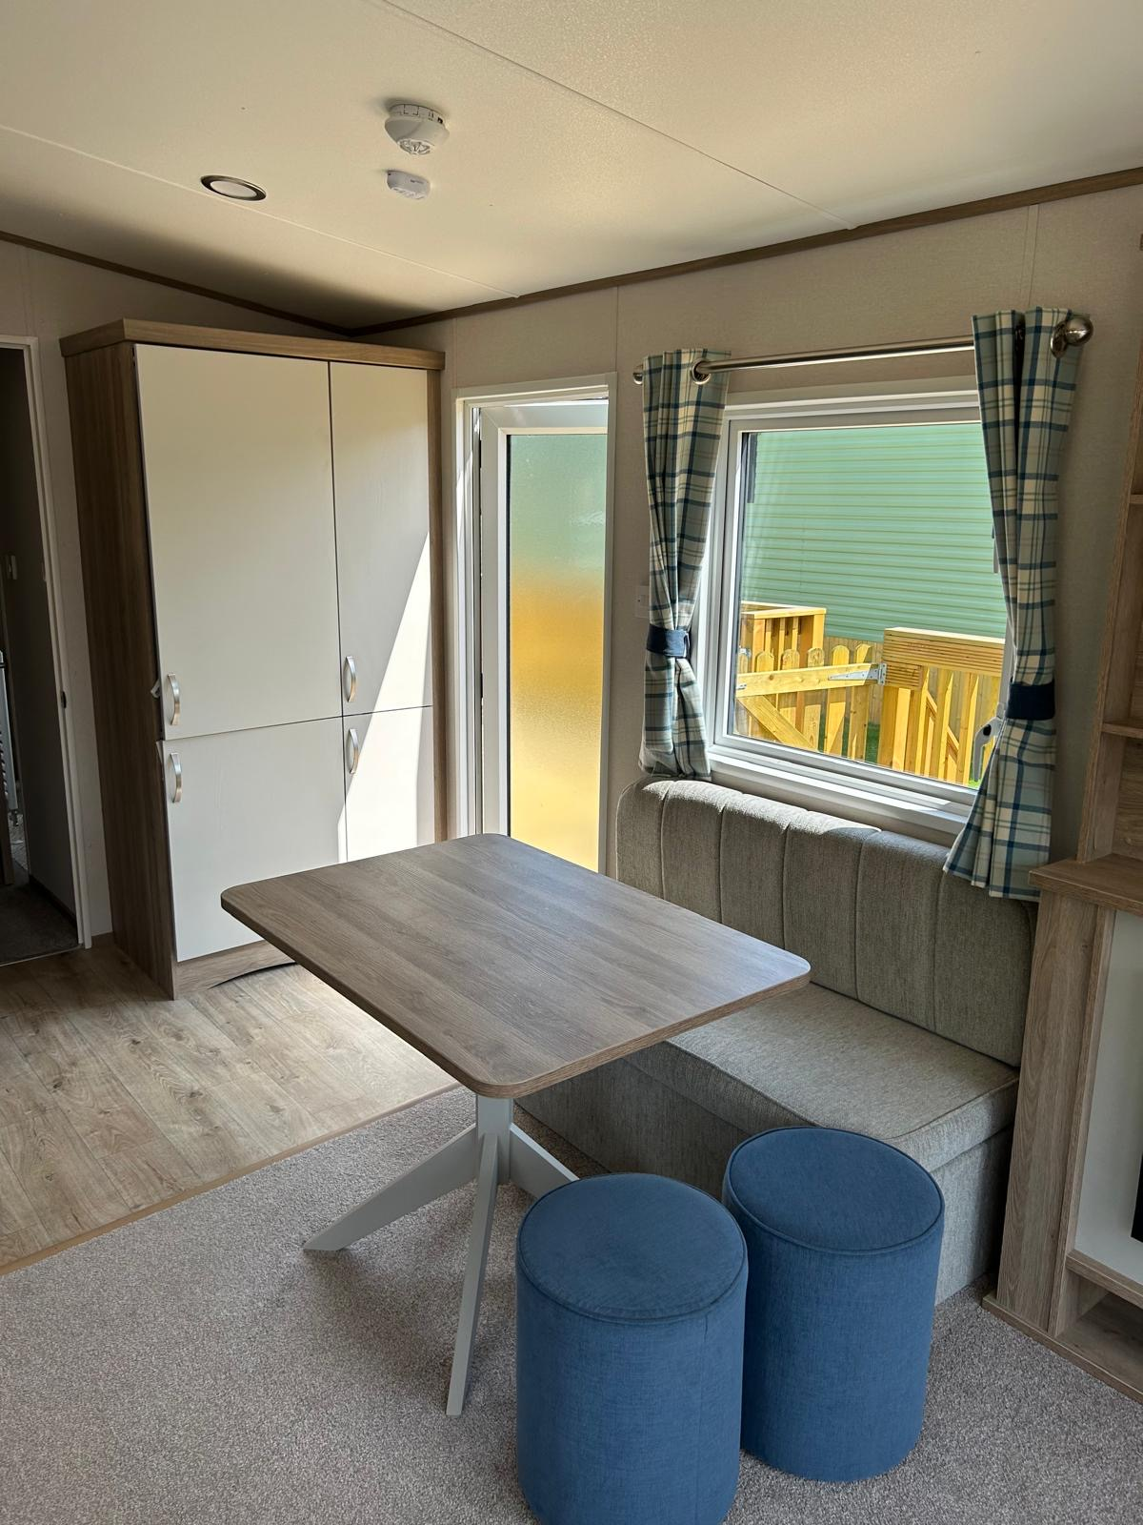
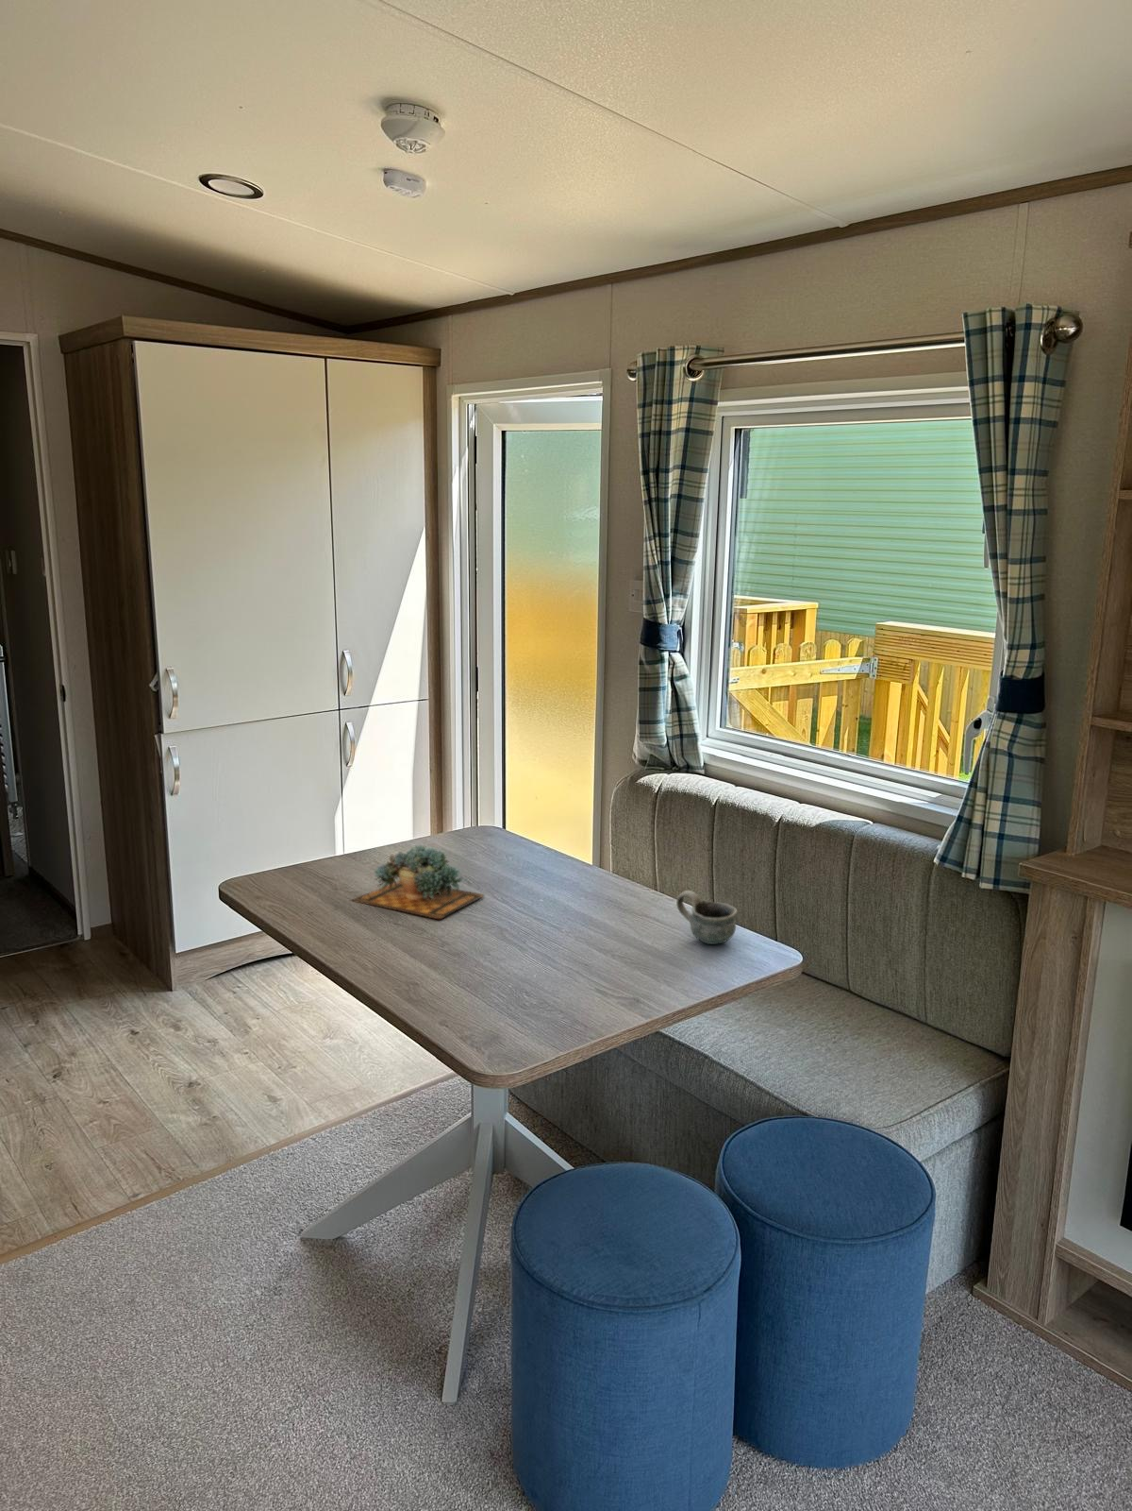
+ mug (705, 917)
+ succulent plant (417, 872)
